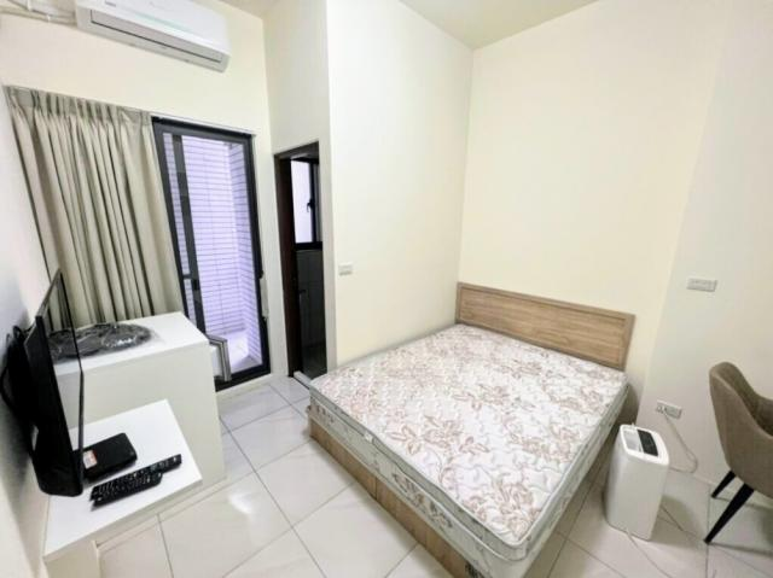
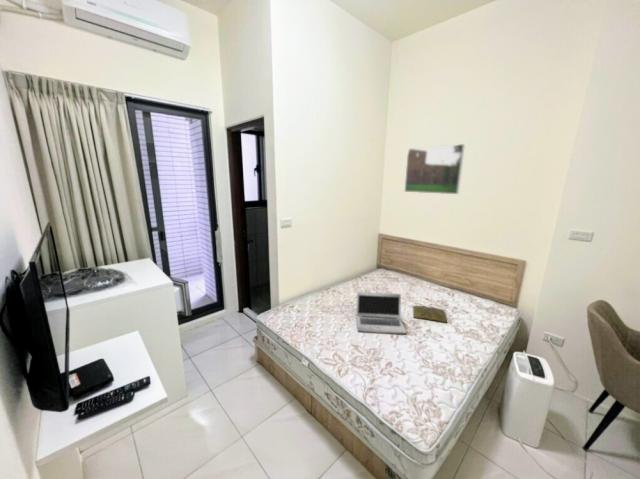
+ laptop (380, 312)
+ book (429, 313)
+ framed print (431, 170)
